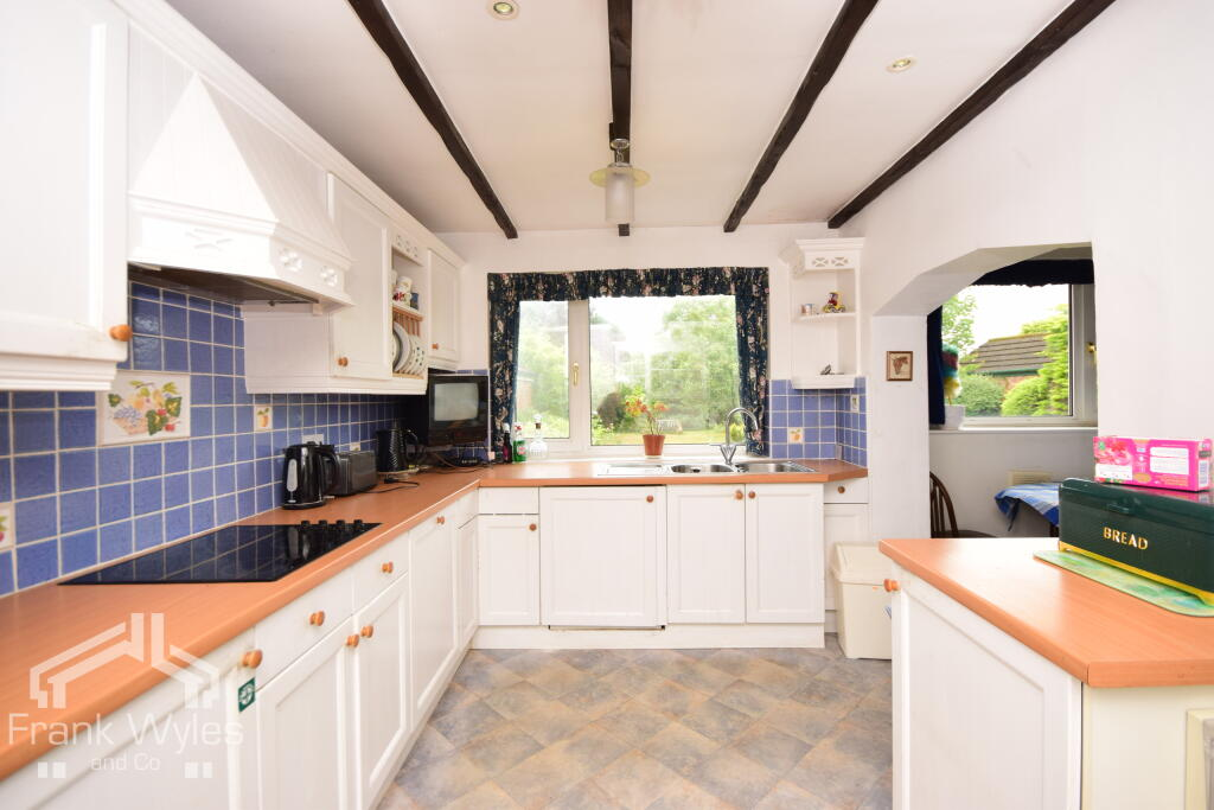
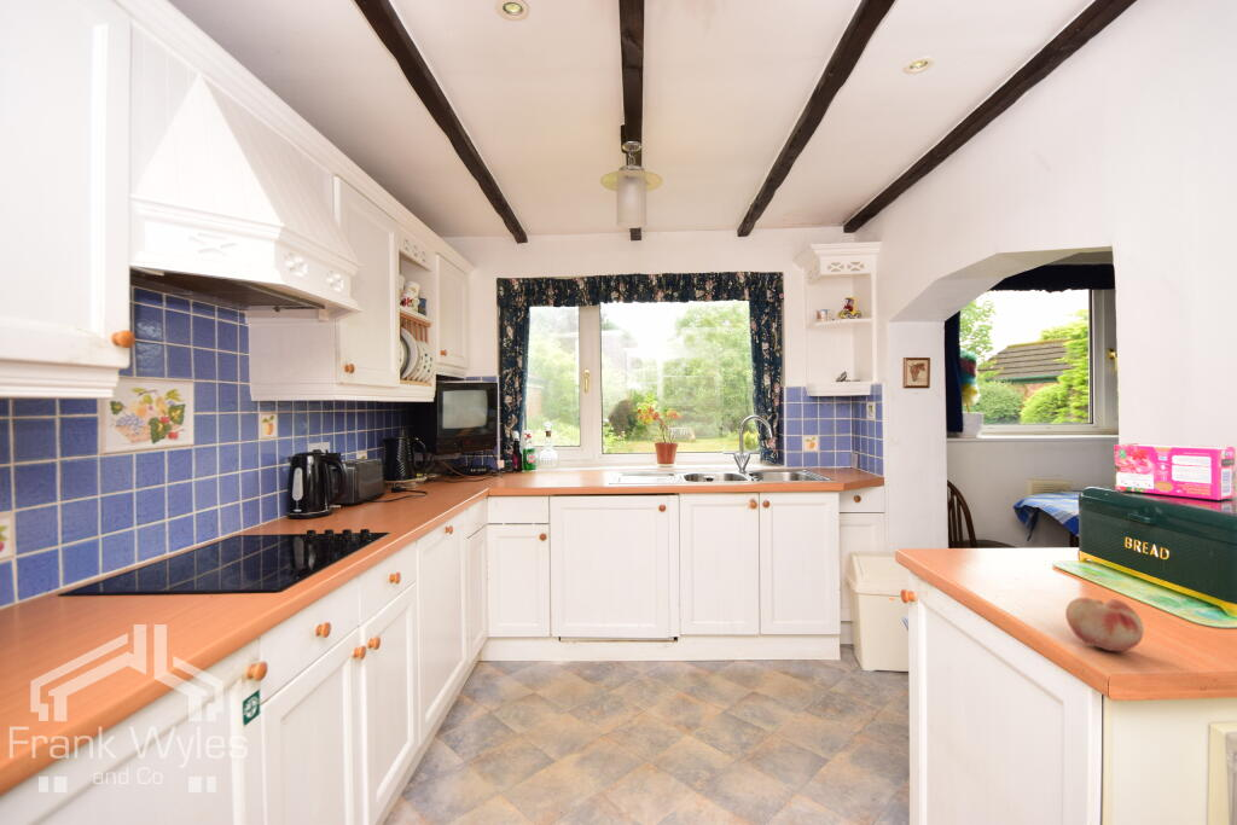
+ fruit (1103, 622)
